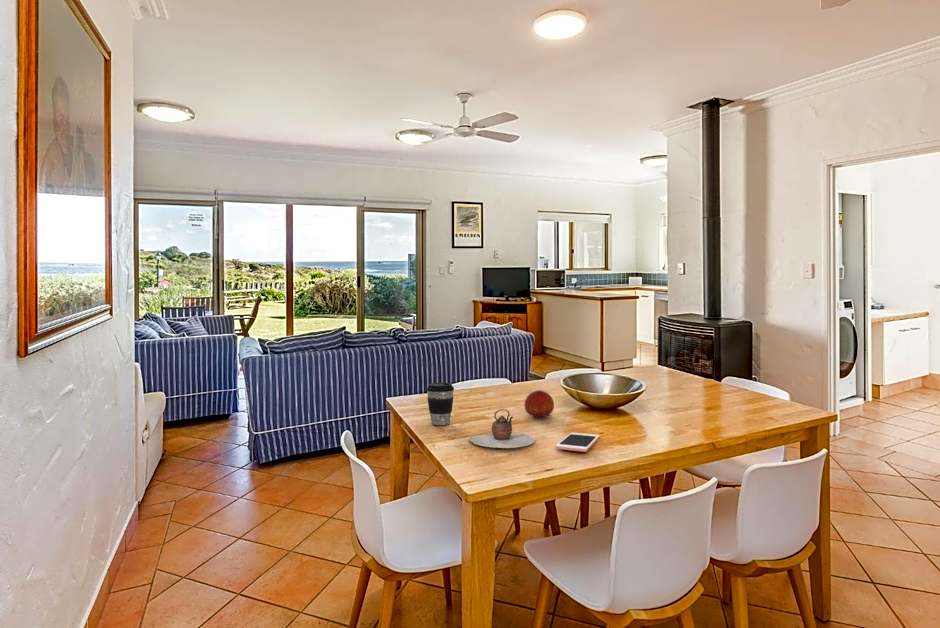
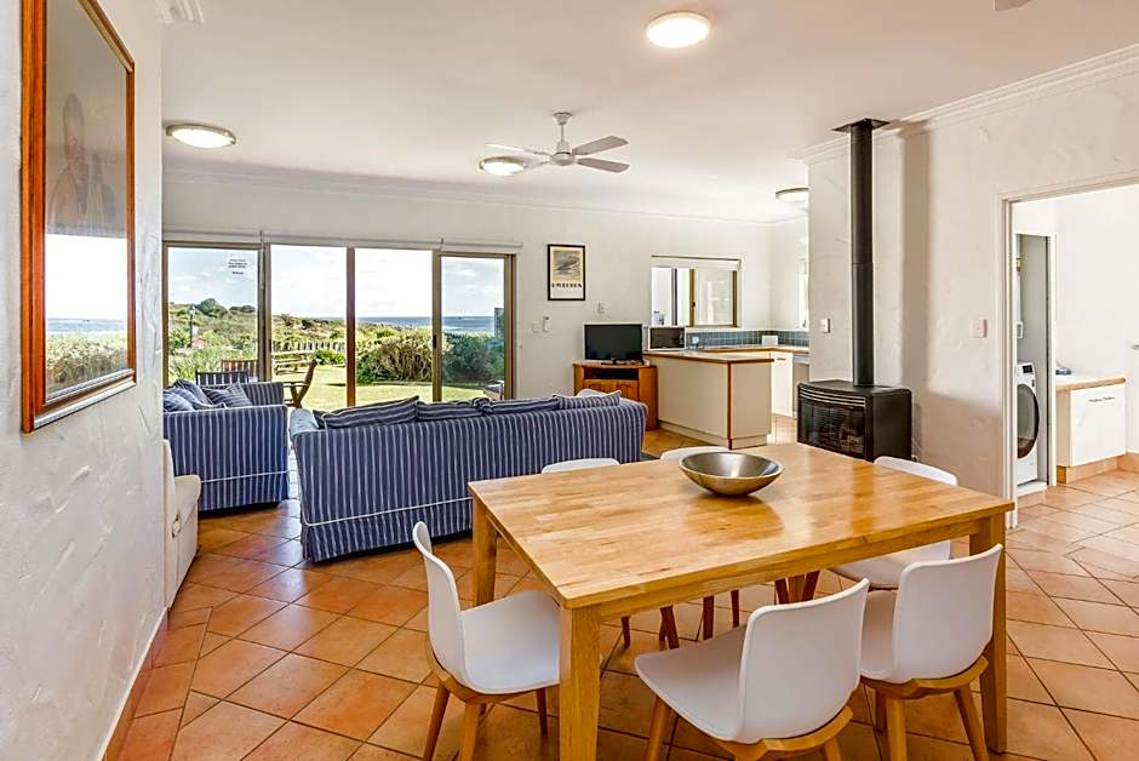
- fruit (539, 403)
- cell phone (578, 441)
- coffee cup (440, 403)
- teapot (501, 424)
